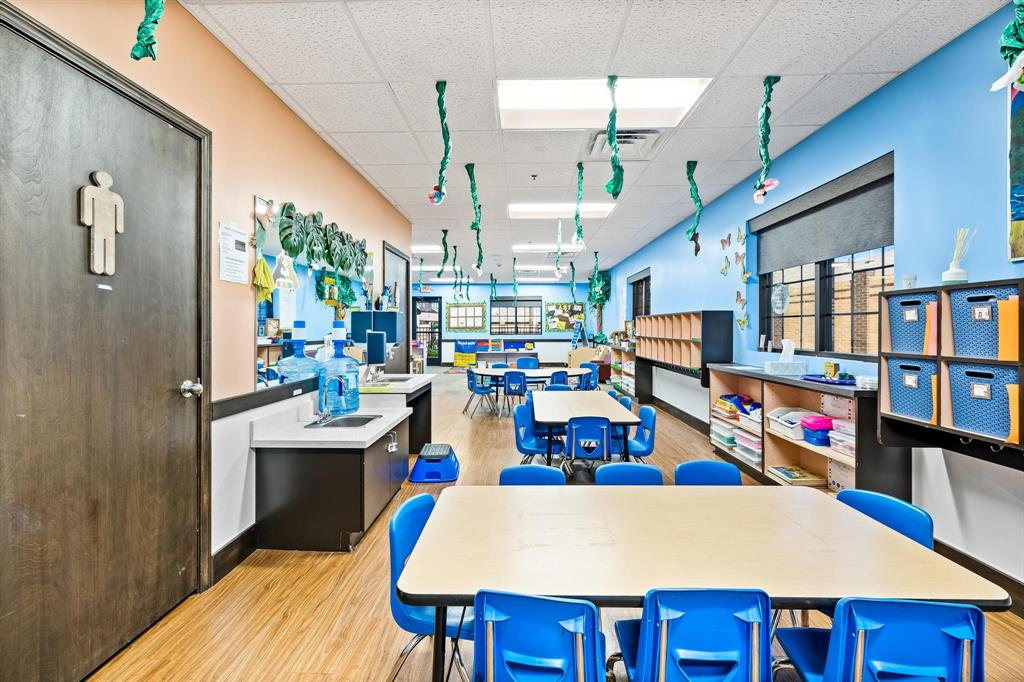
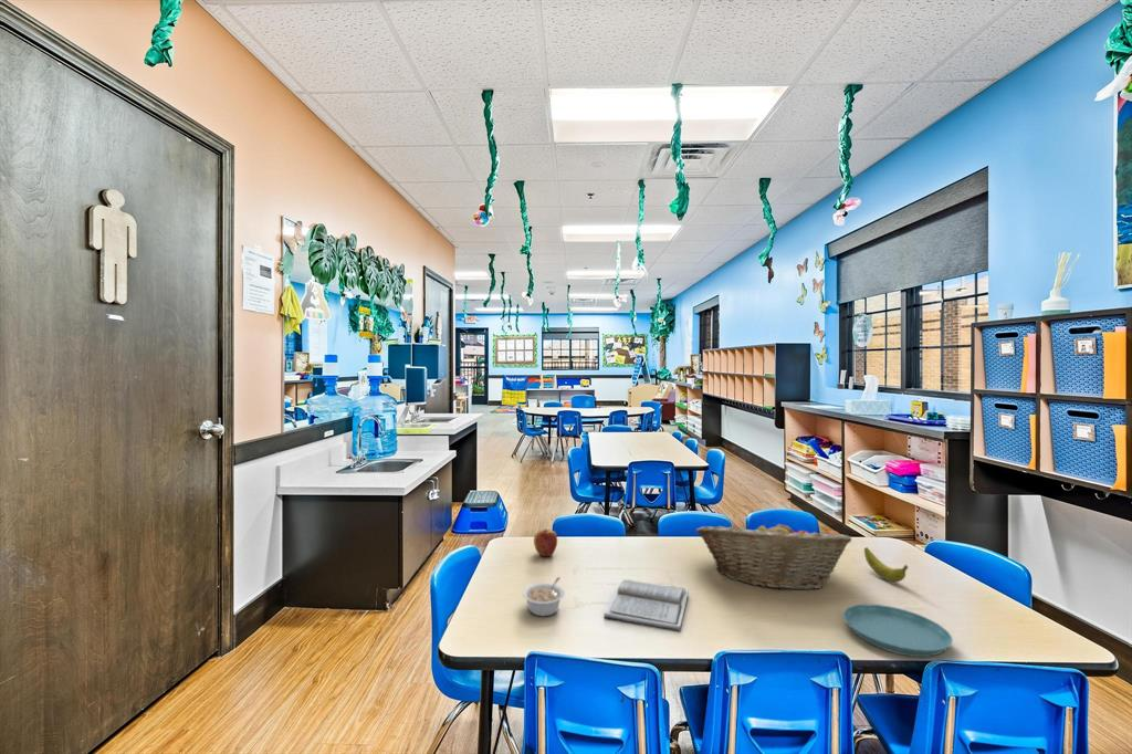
+ book (648, 598)
+ fruit basket (769, 545)
+ saucer (894, 630)
+ legume (543, 597)
+ apple (545, 542)
+ banana (884, 566)
